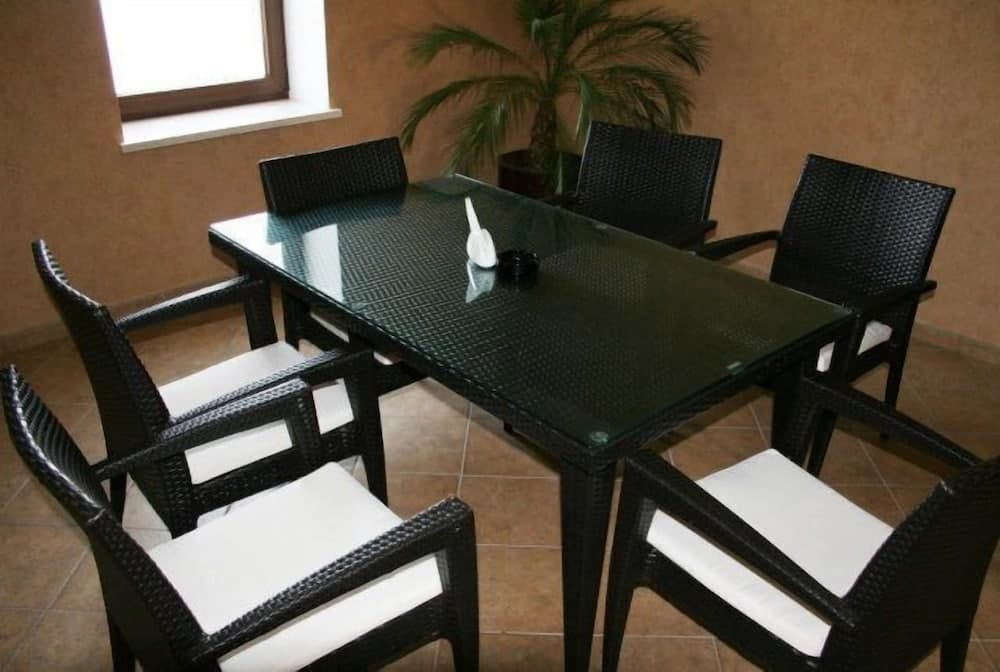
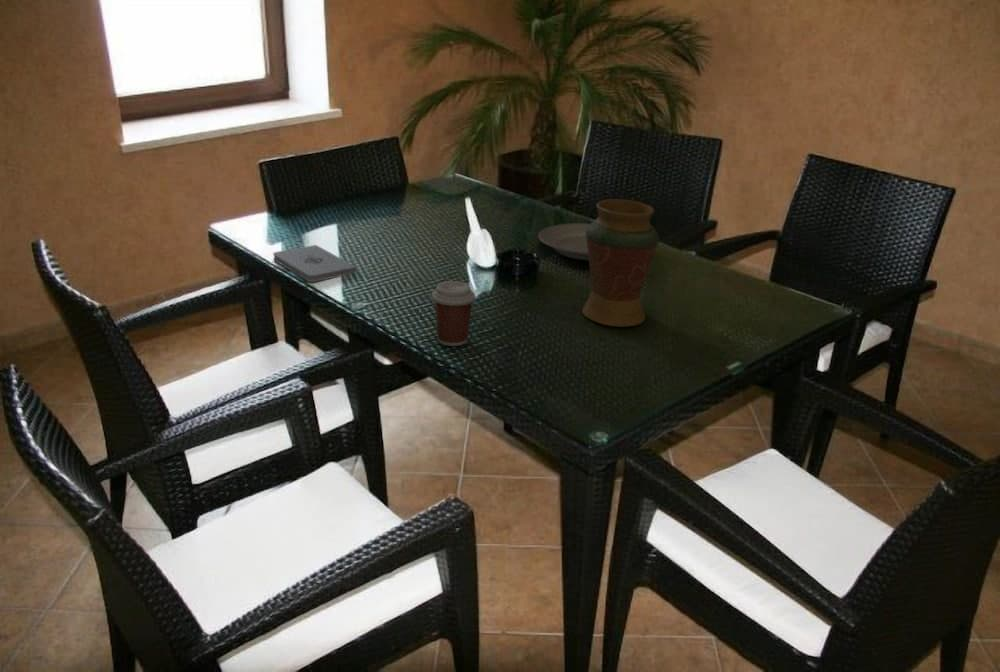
+ decorative vase (619, 261)
+ plate (586, 243)
+ notepad (313, 262)
+ coffee cup (453, 313)
